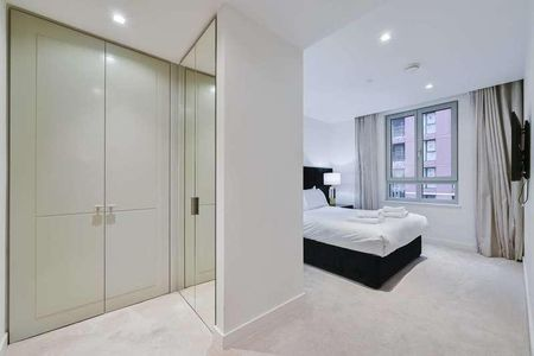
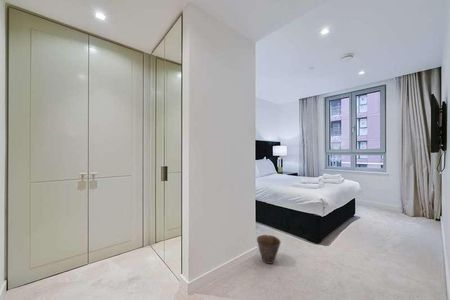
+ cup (268, 250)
